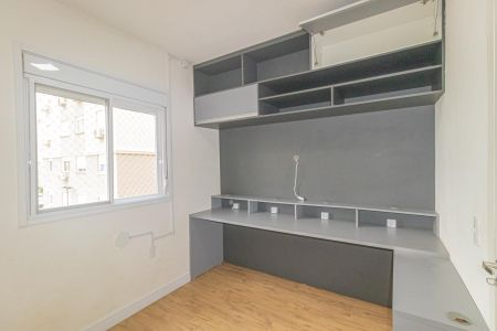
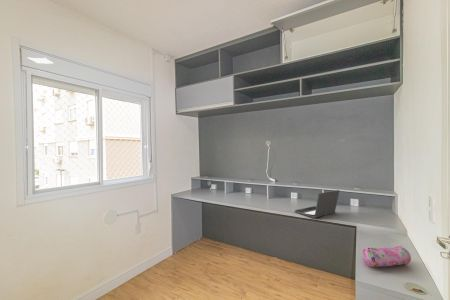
+ pencil case (385, 255)
+ laptop (317, 201)
